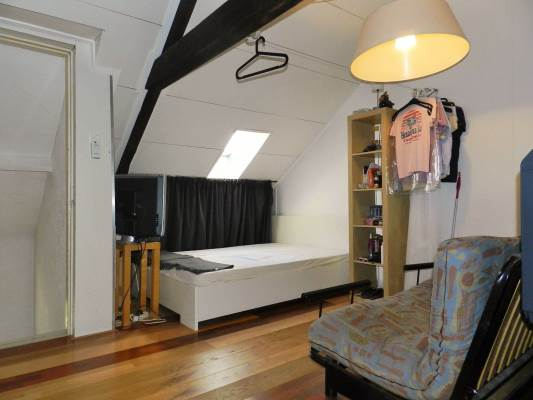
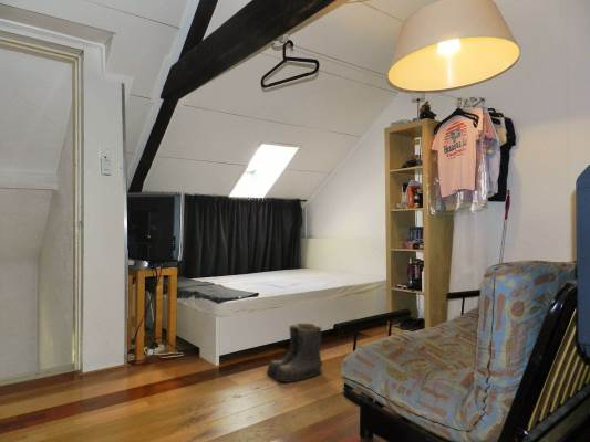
+ boots (294, 350)
